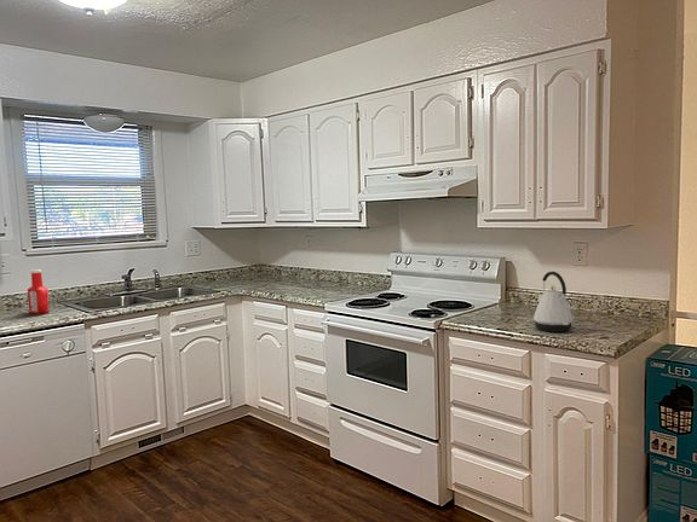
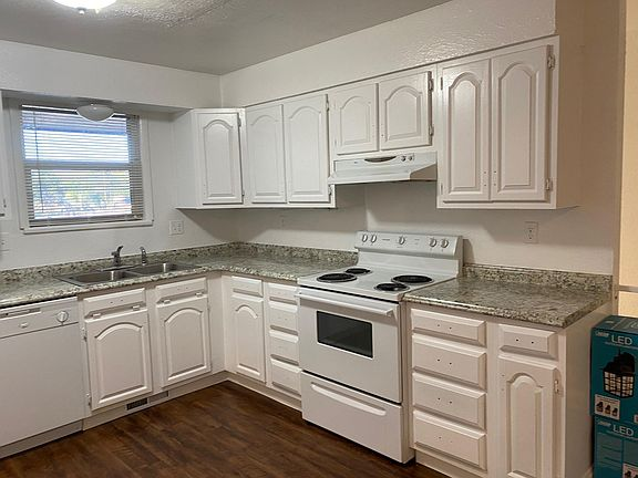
- kettle (552, 300)
- soap bottle (38, 290)
